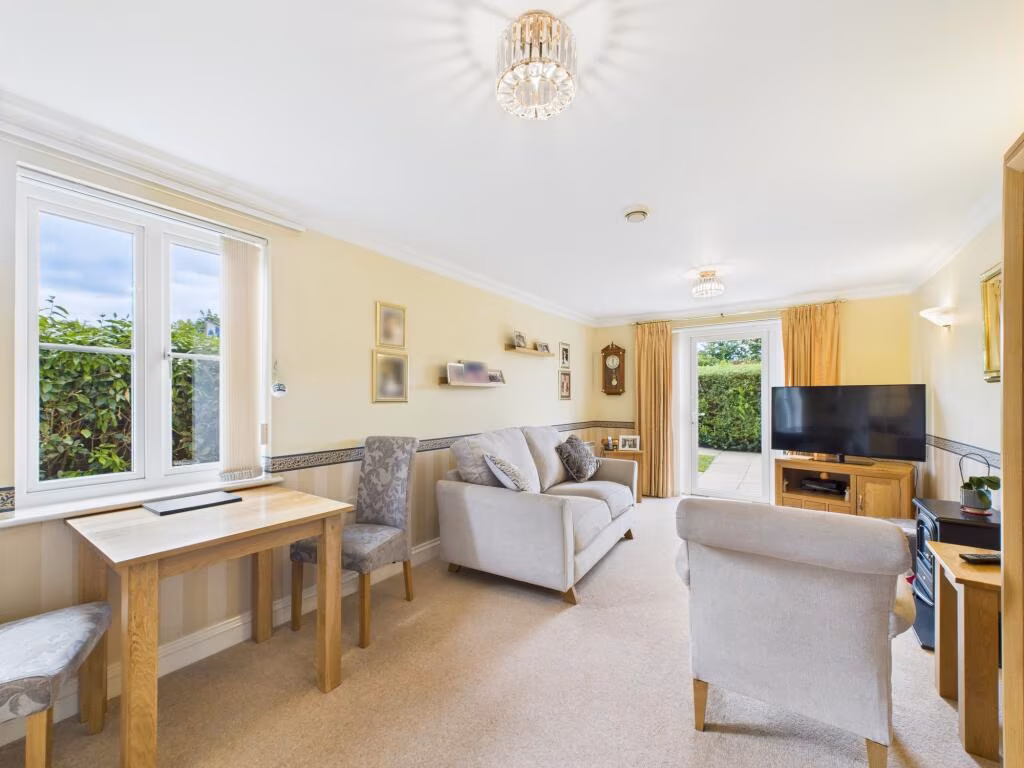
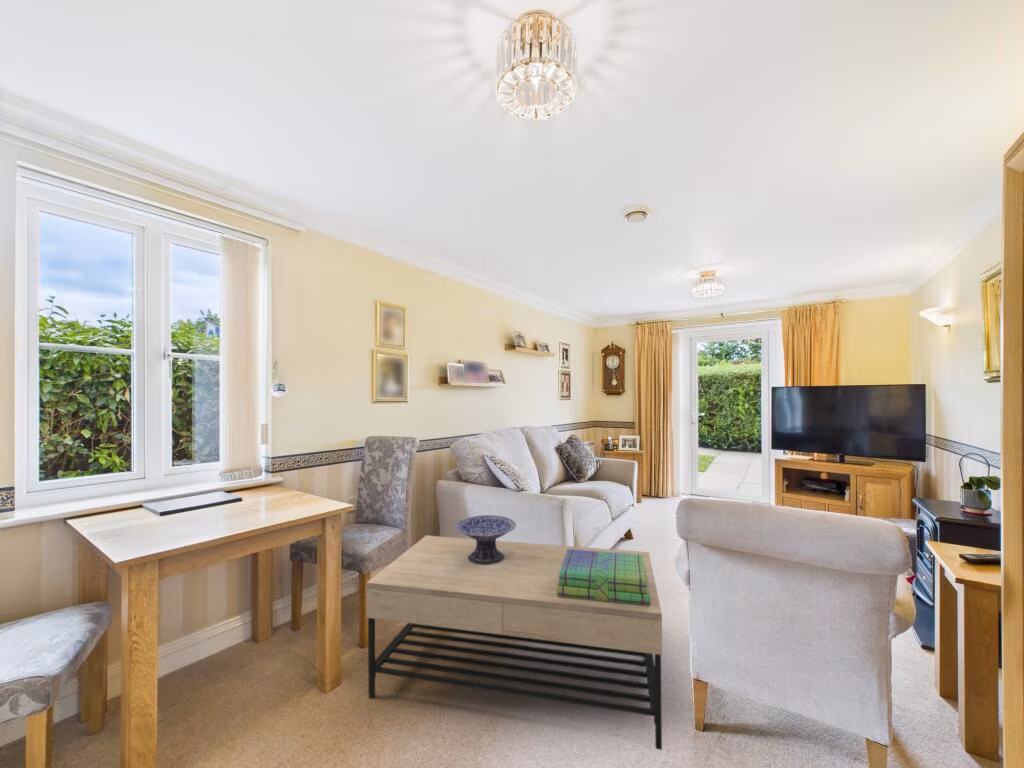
+ coffee table (519, 620)
+ stack of books (603, 574)
+ decorative bowl (486, 540)
